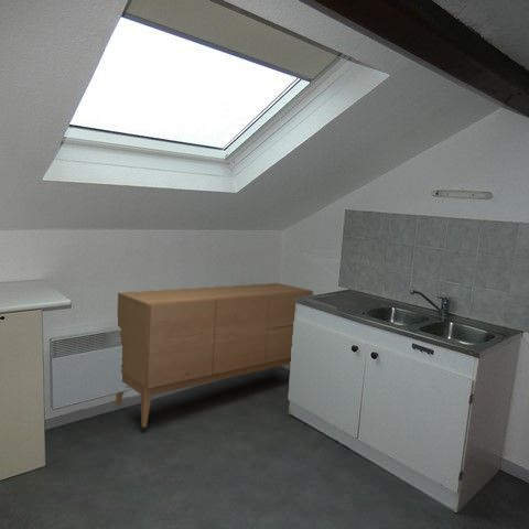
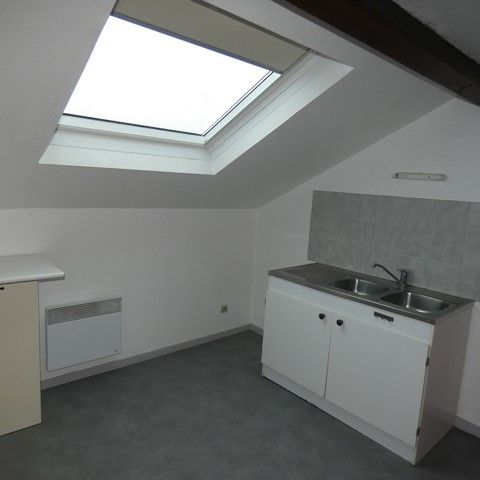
- sideboard (222, 343)
